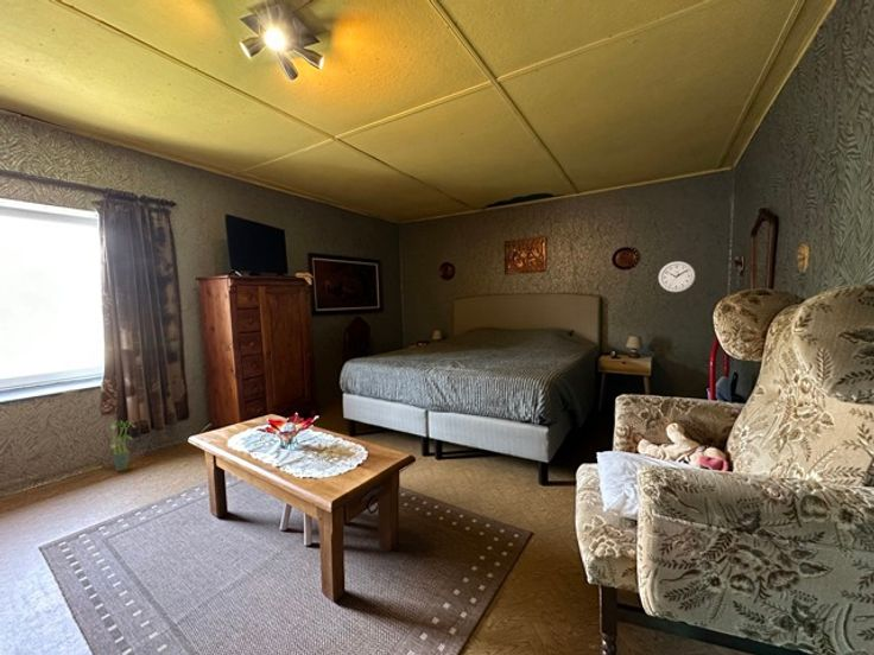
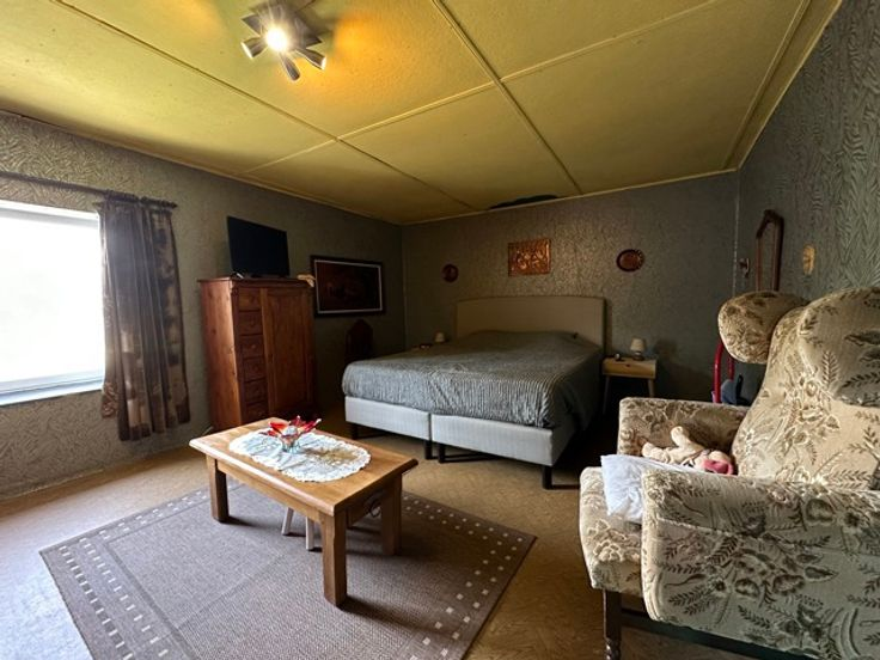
- potted plant (122, 444)
- wall clock (676, 276)
